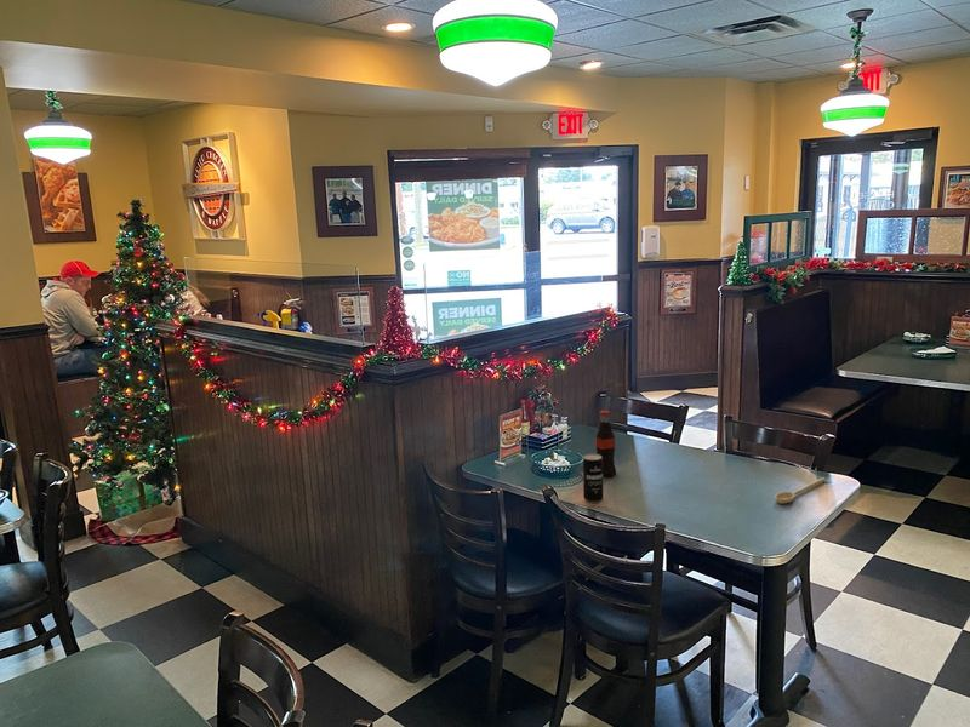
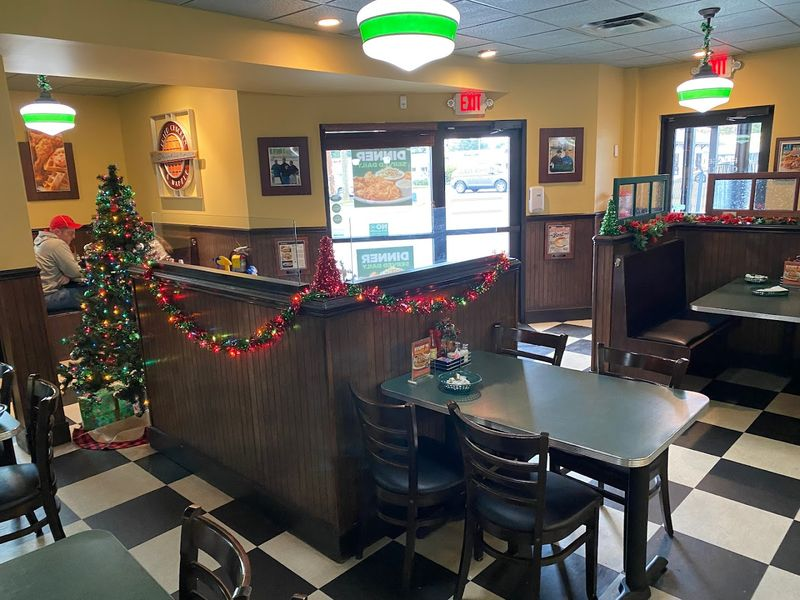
- beverage can (593, 477)
- spoon (801, 488)
- bottle (605, 442)
